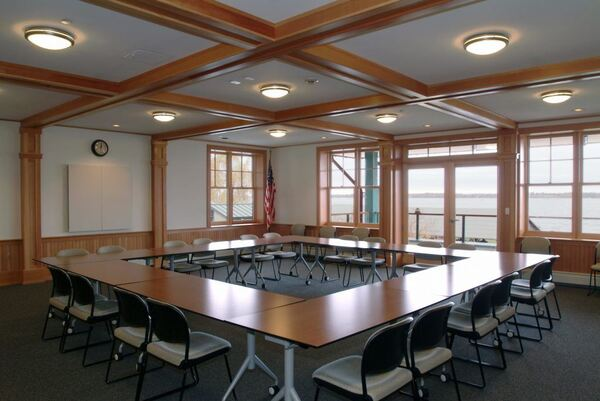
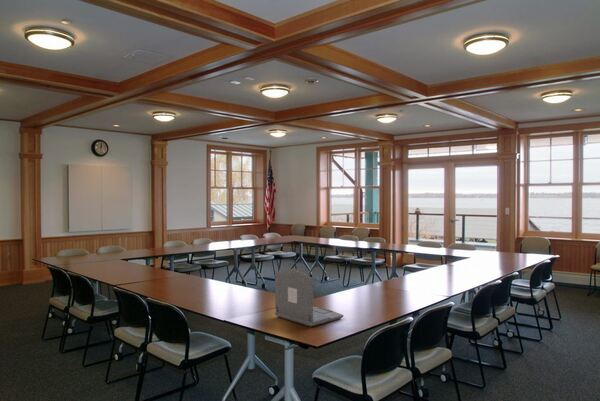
+ laptop (310, 292)
